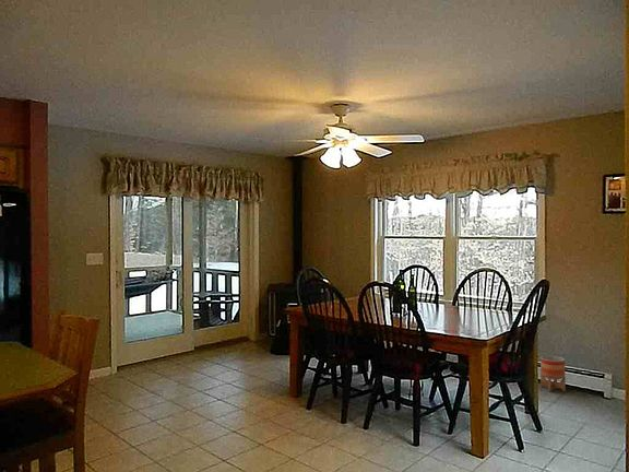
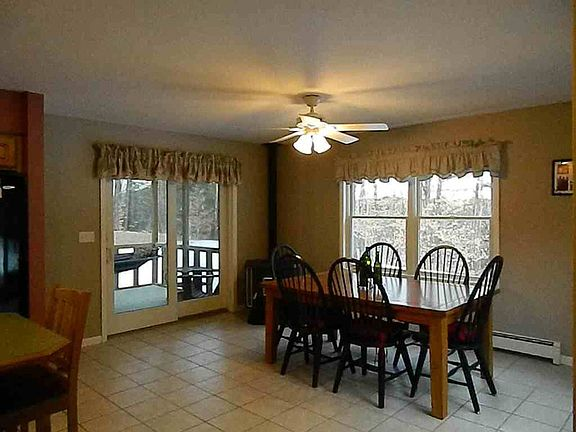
- planter (553, 373)
